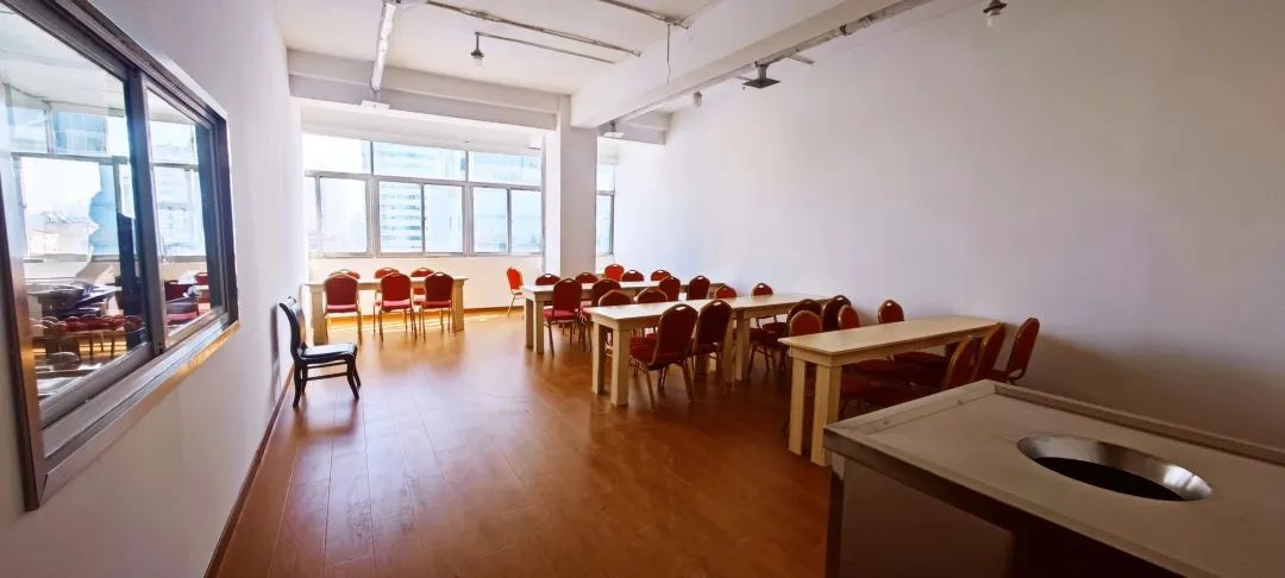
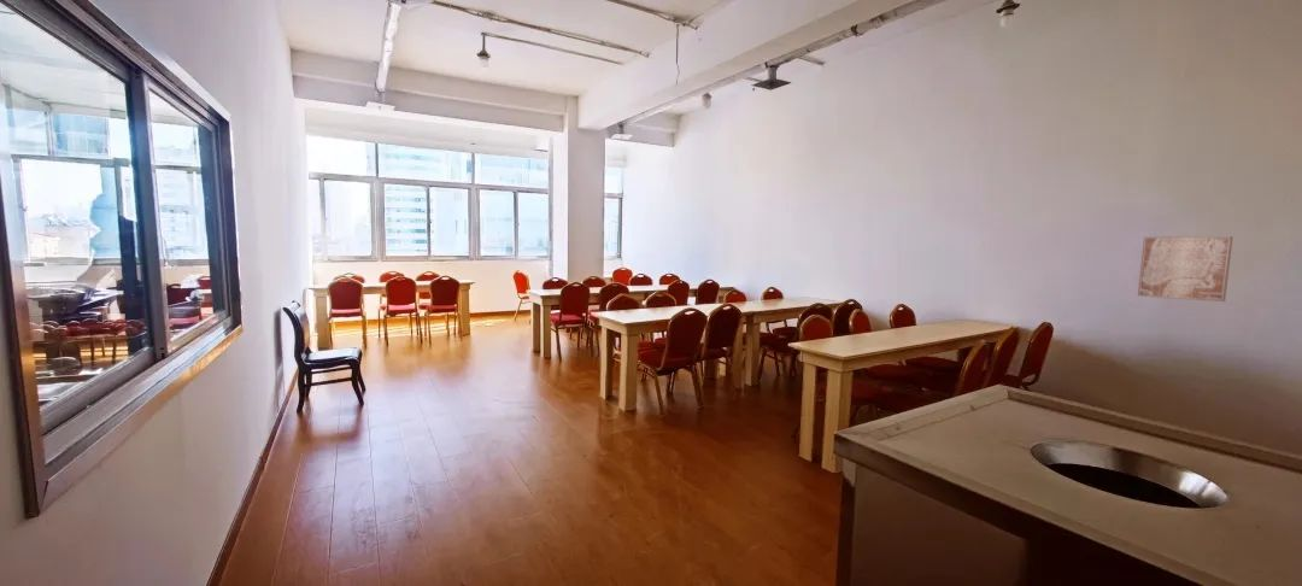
+ wall art (1183, 268)
